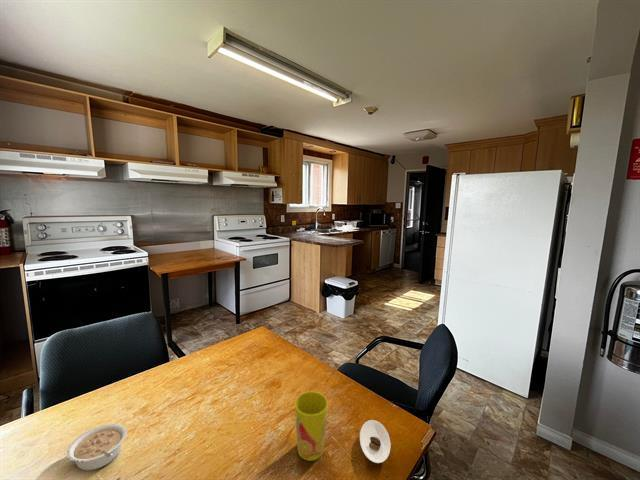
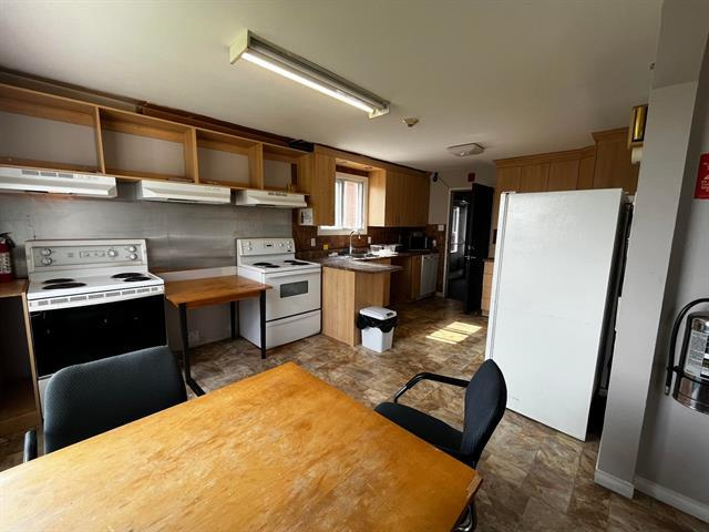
- legume (100, 447)
- cup (310, 426)
- saucer (374, 442)
